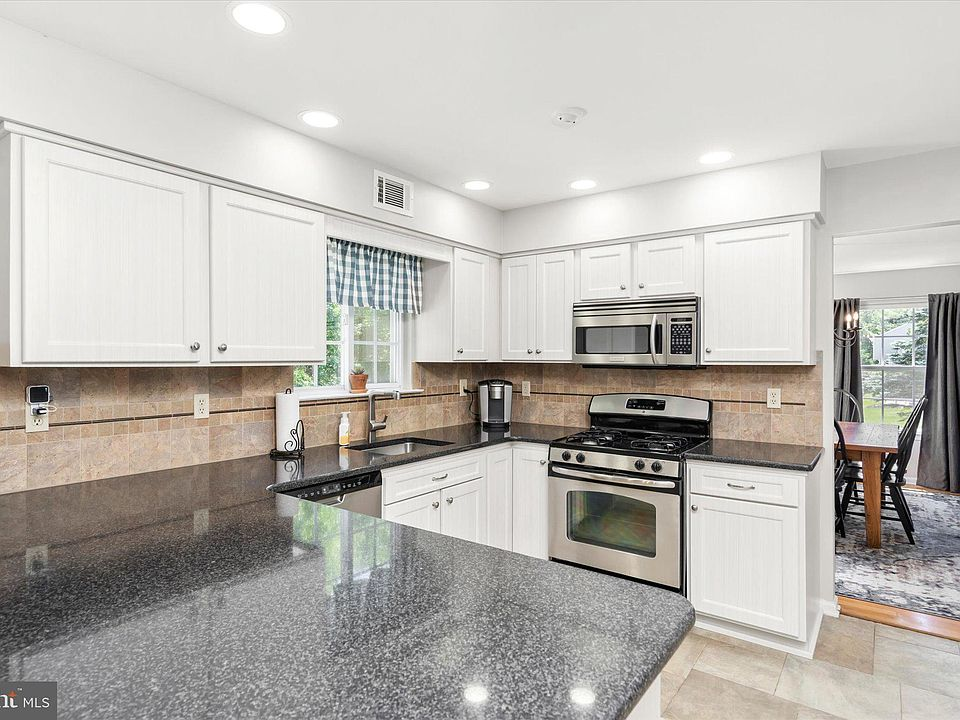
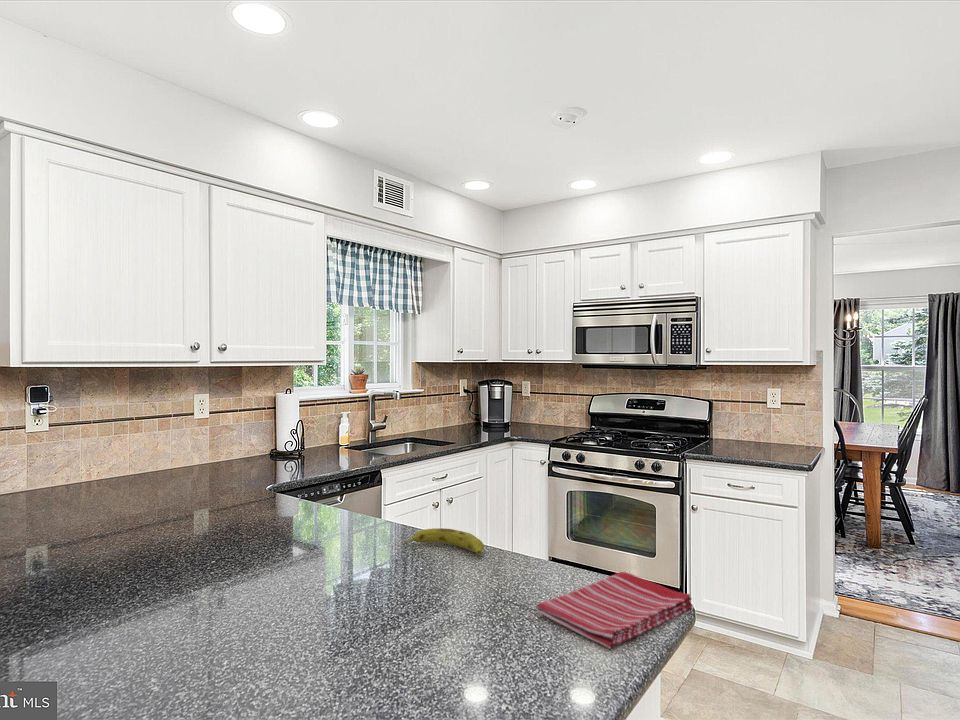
+ dish towel (615, 604)
+ fruit (449, 541)
